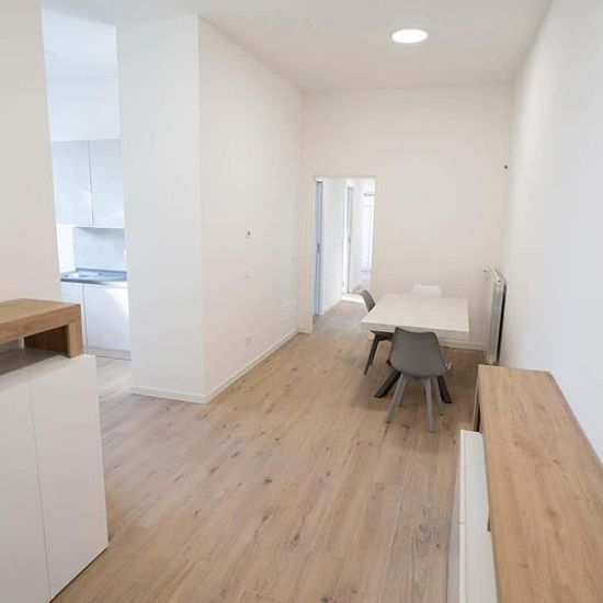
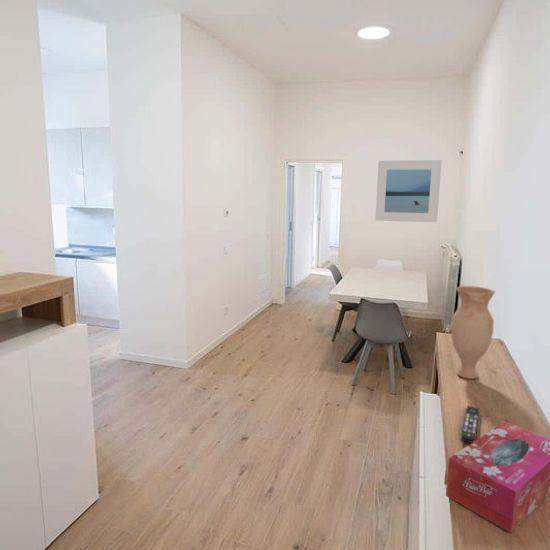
+ vase (471, 333)
+ tissue box (507, 470)
+ remote control (470, 423)
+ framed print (407, 191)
